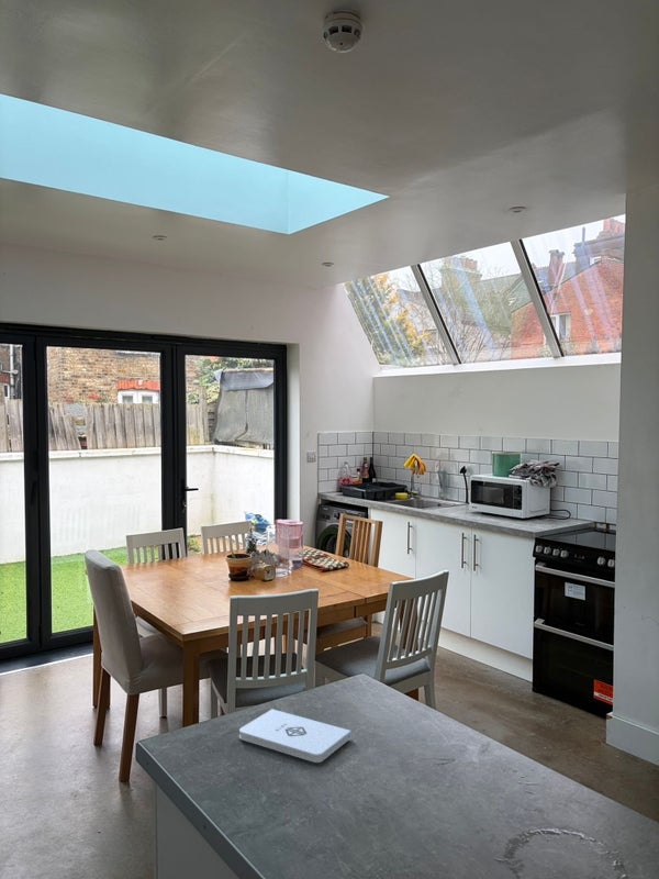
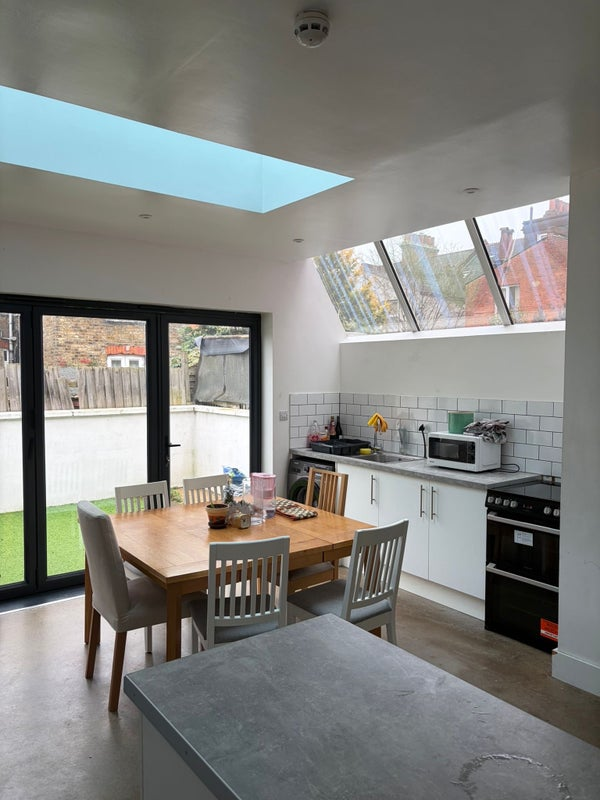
- notepad (293, 734)
